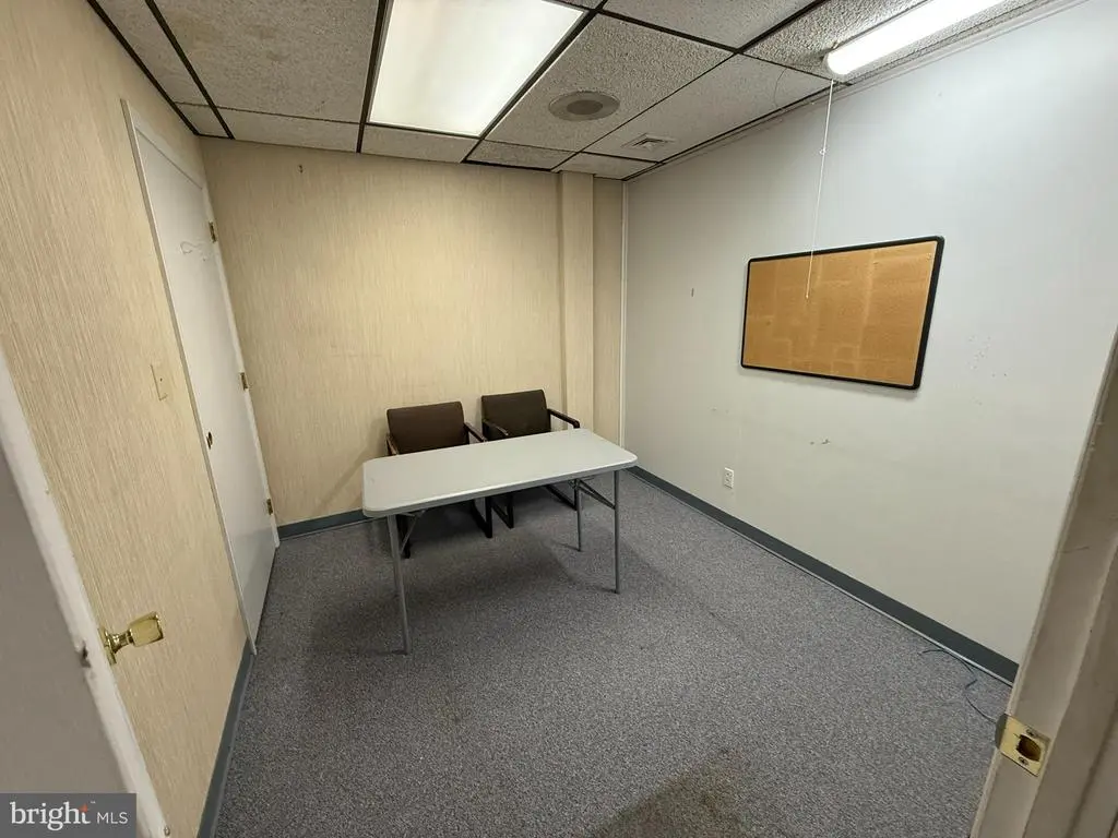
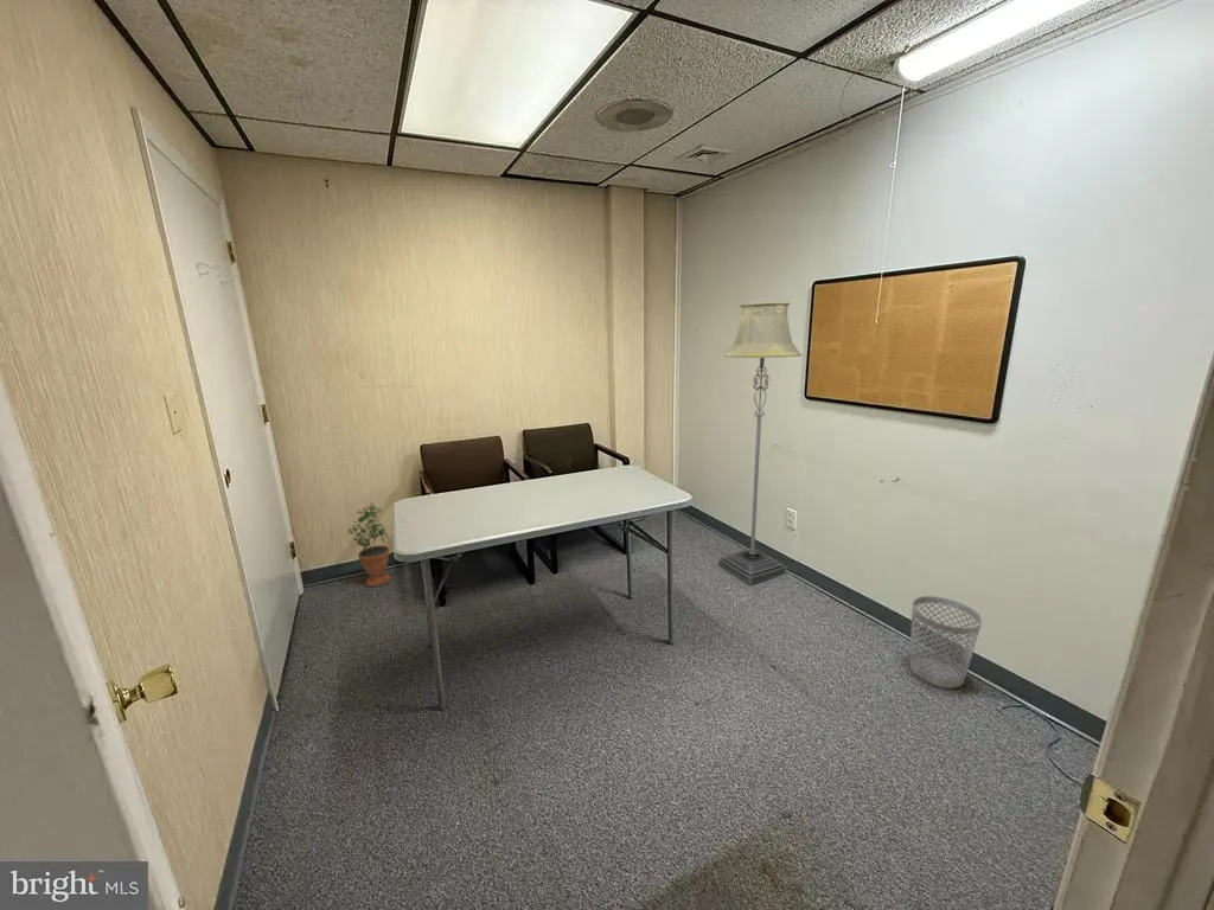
+ floor lamp (756, 444)
+ potted plant (369, 543)
+ wastebasket (940, 642)
